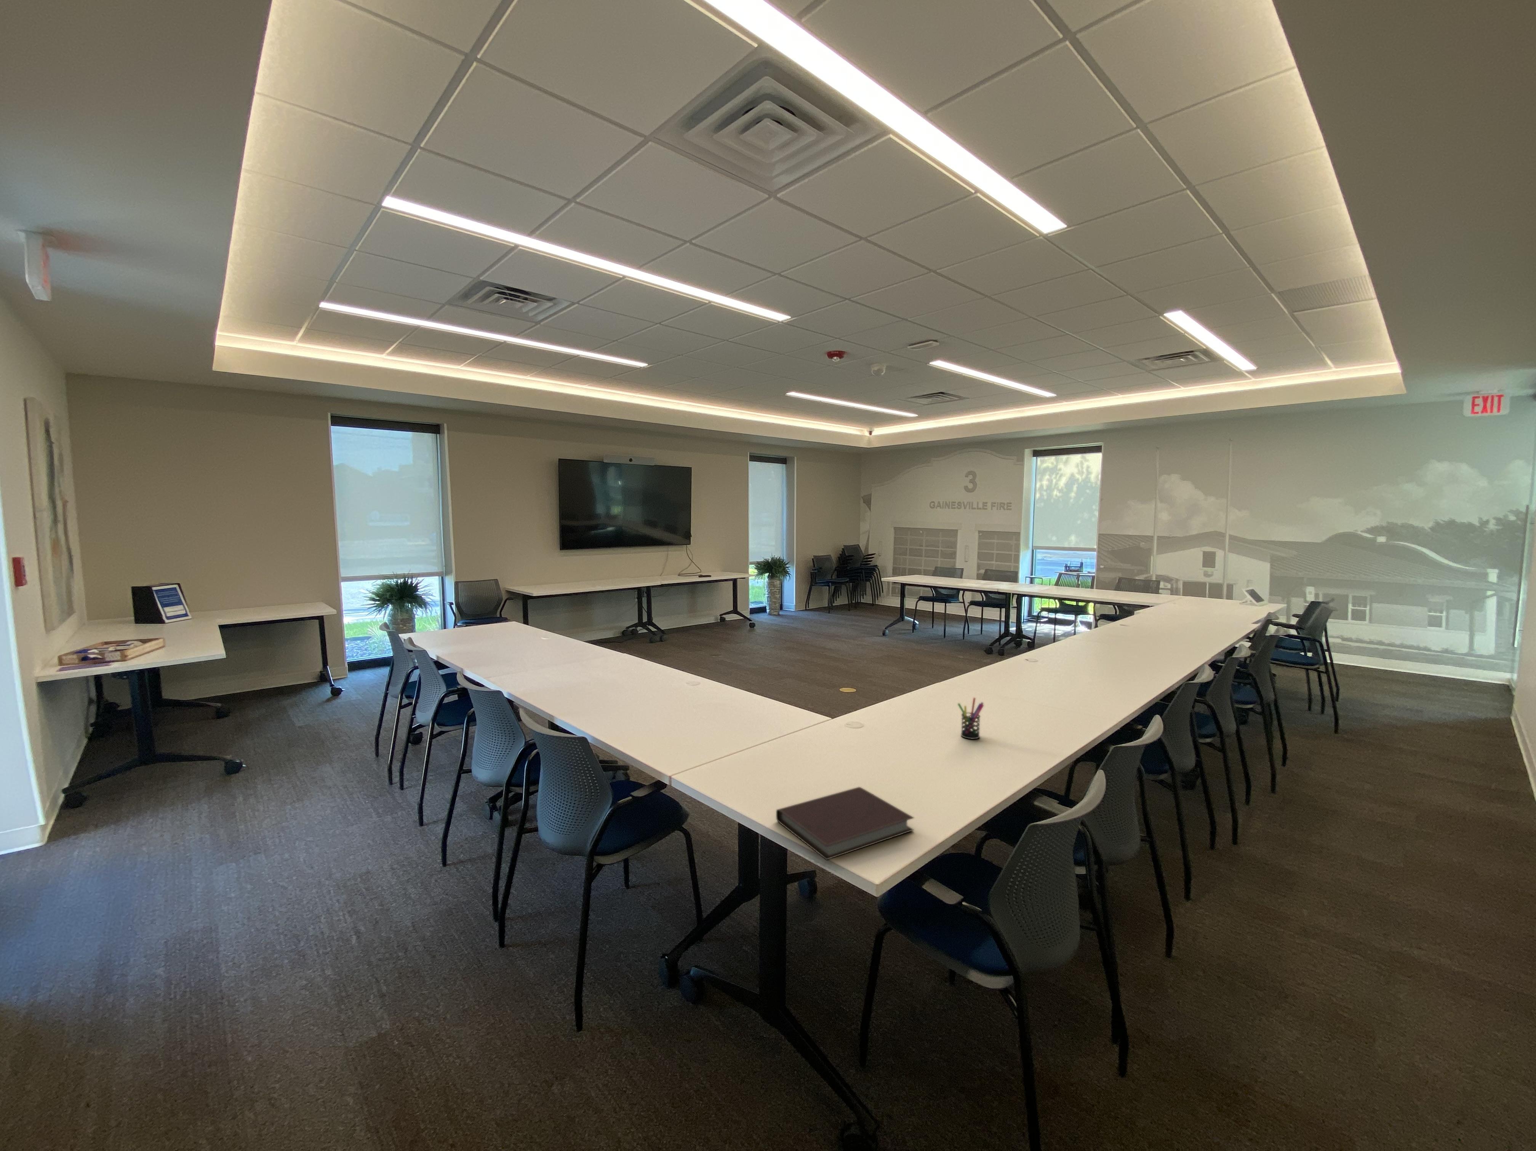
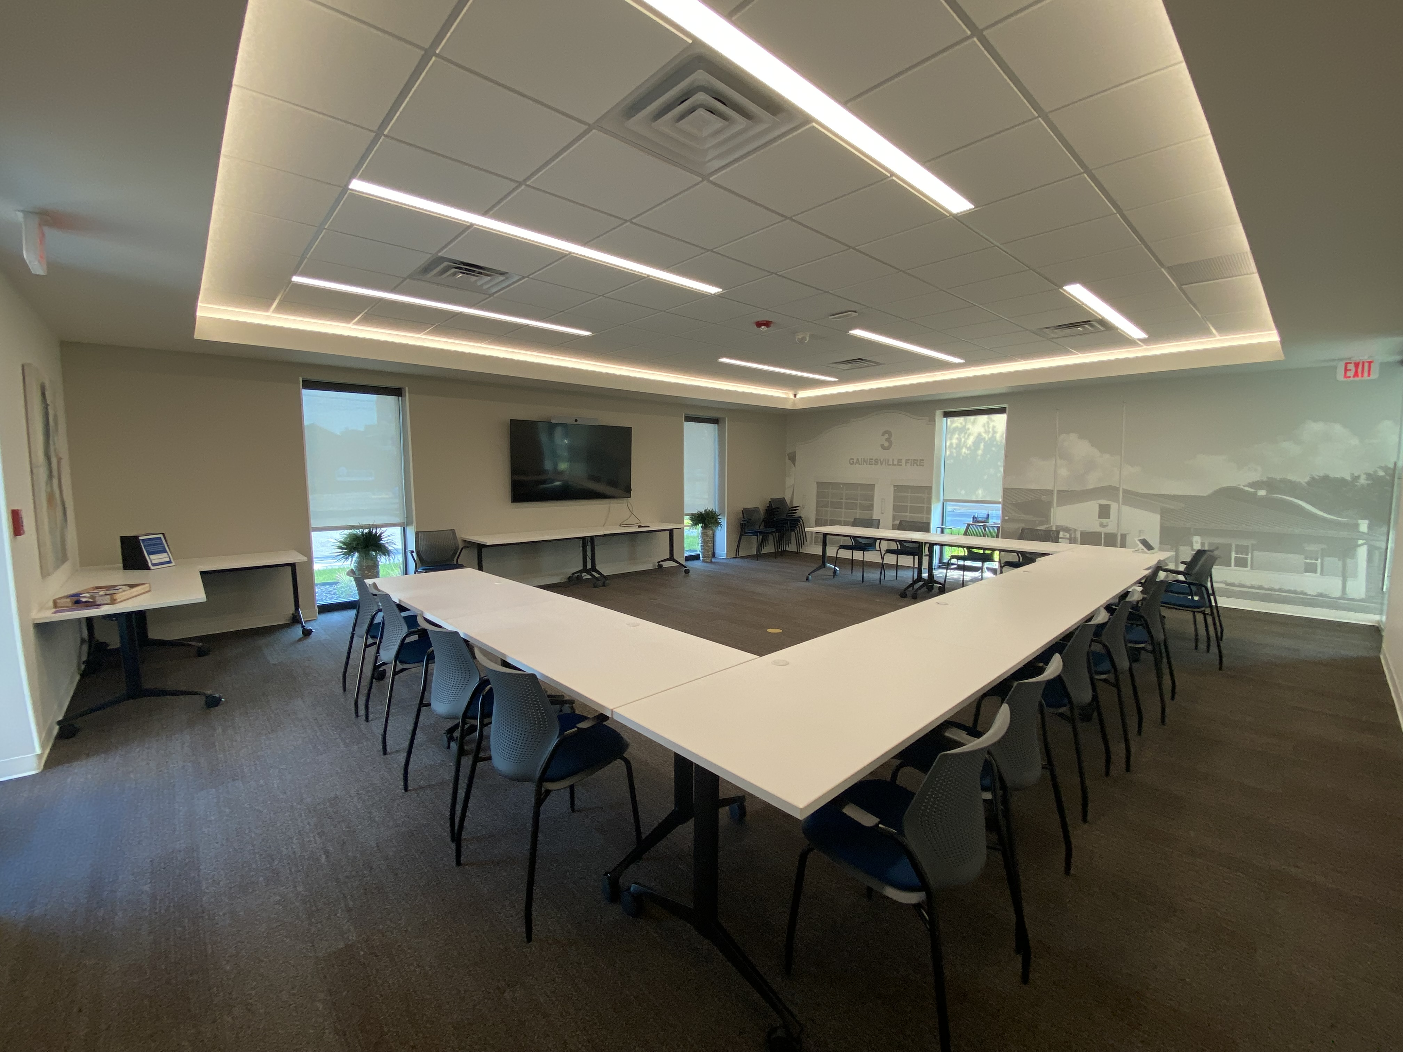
- pen holder (969, 717)
- notebook (844, 819)
